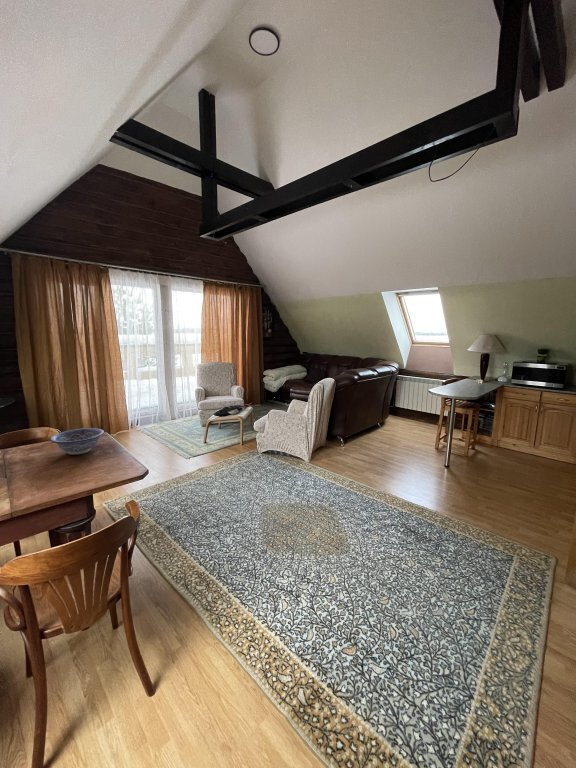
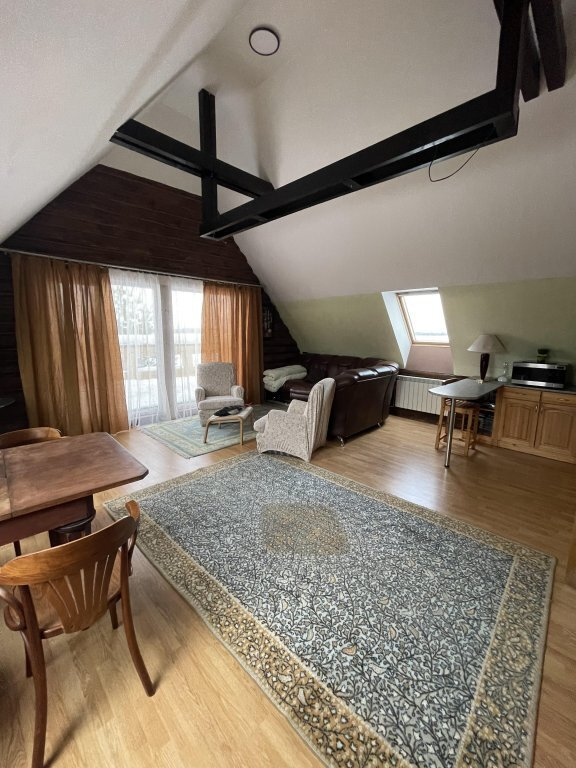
- decorative bowl (78, 442)
